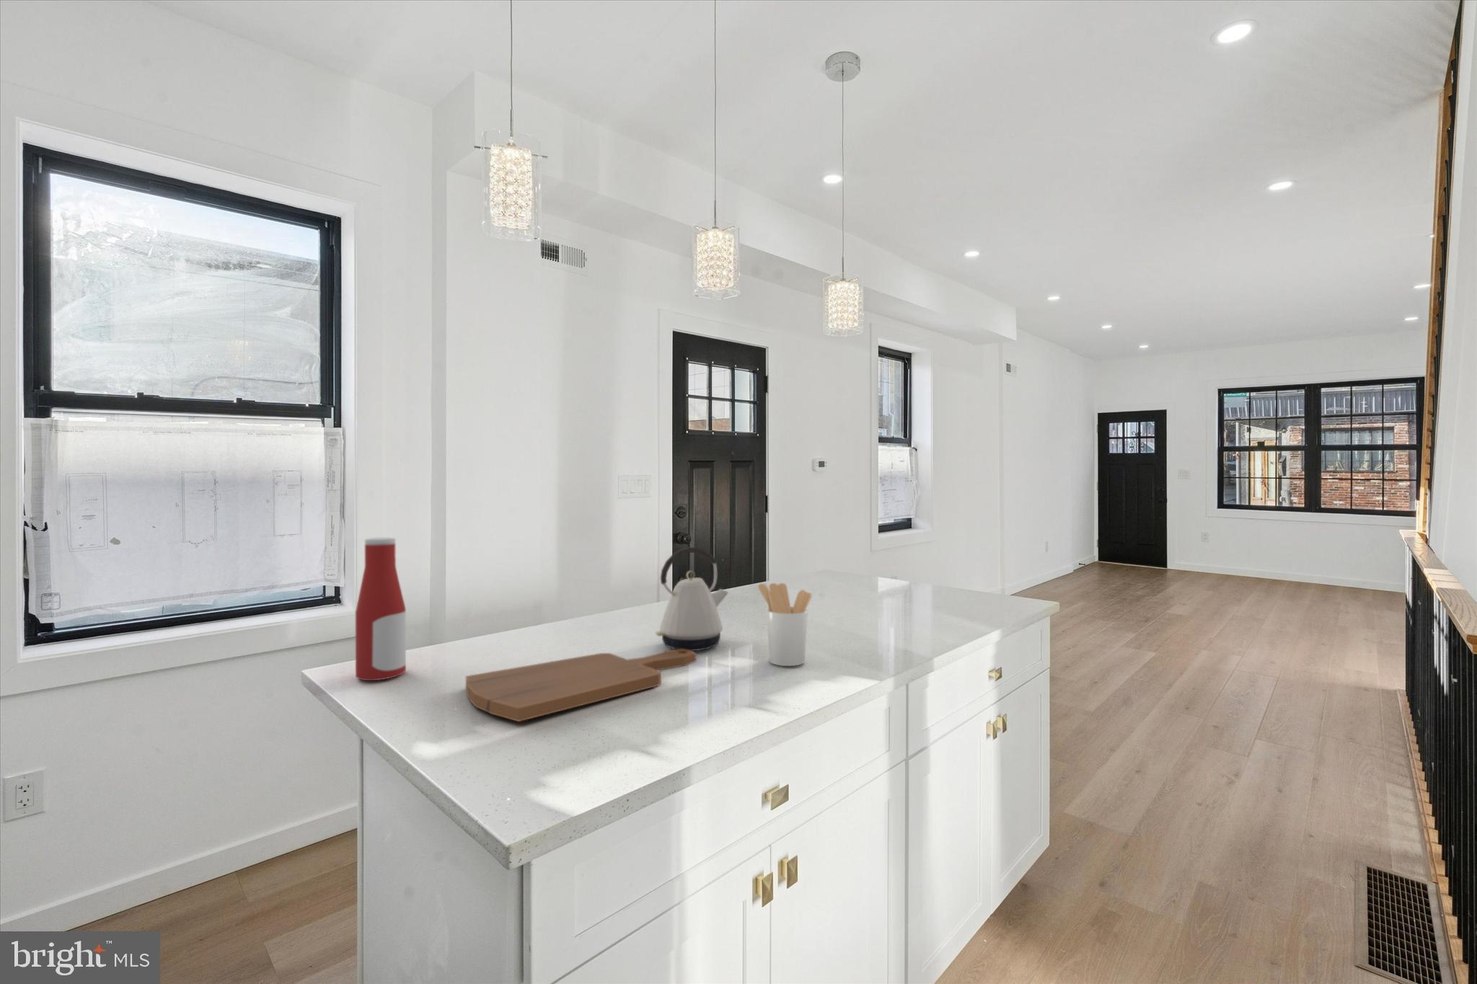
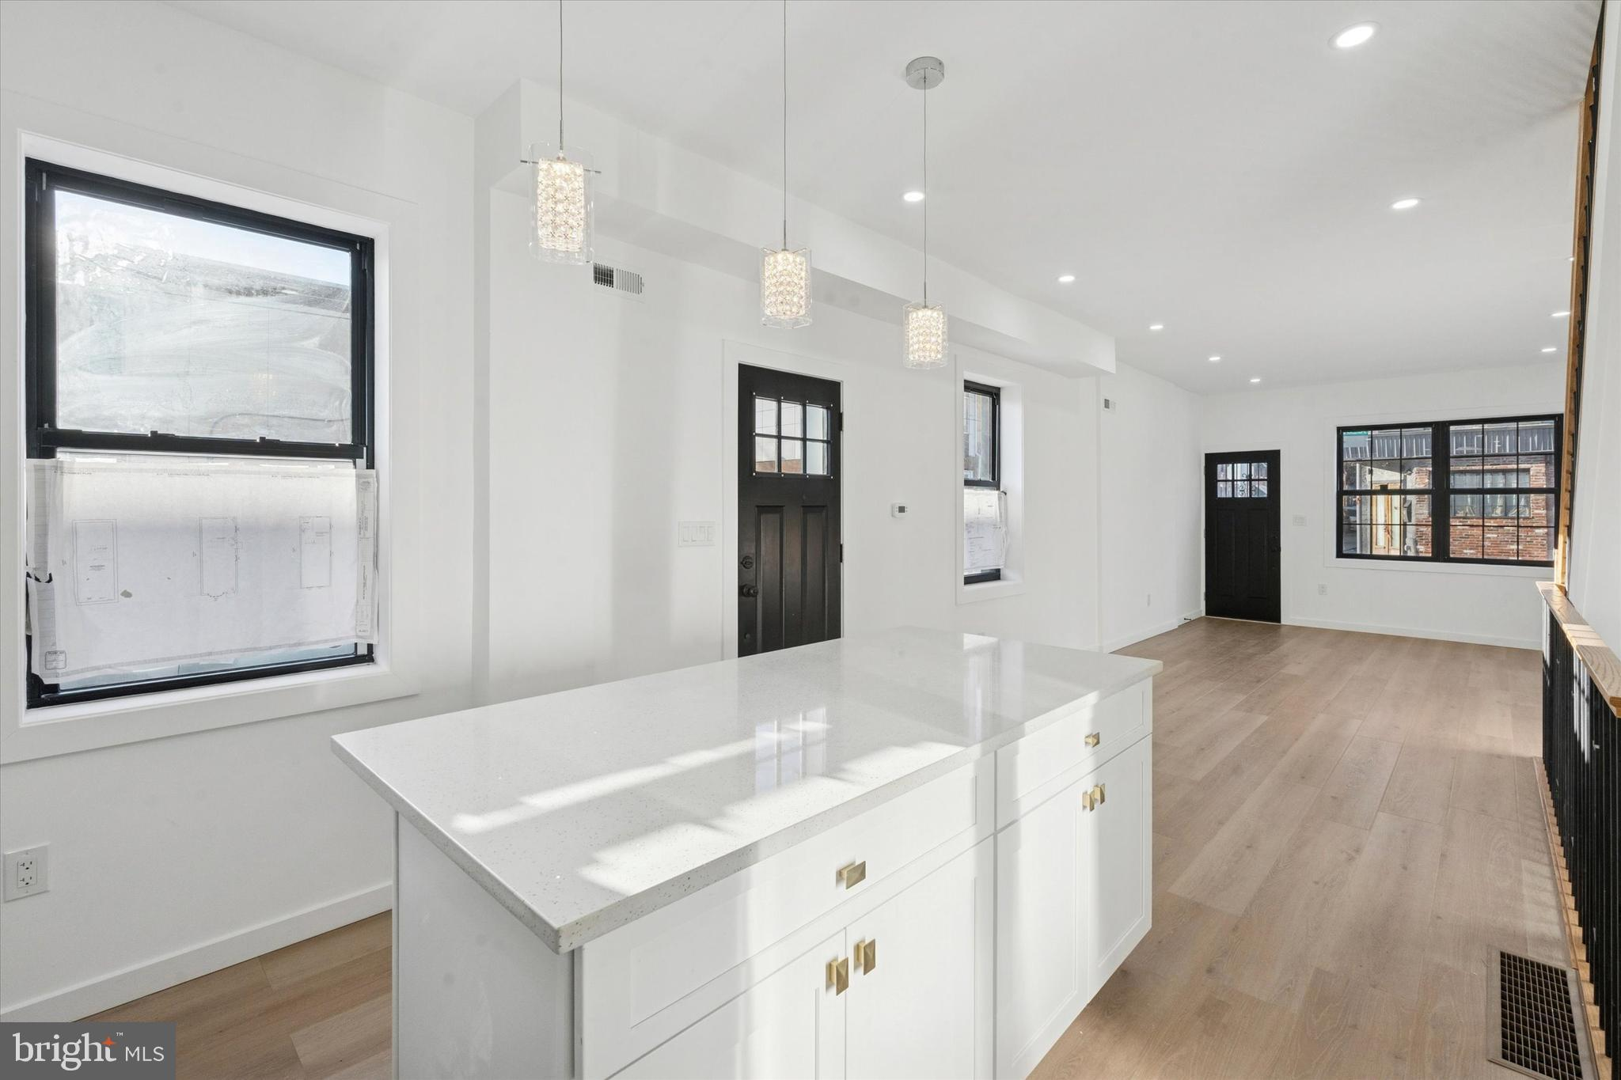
- cutting board (578, 679)
- utensil holder (782, 620)
- kettle (693, 596)
- bottle (381, 606)
